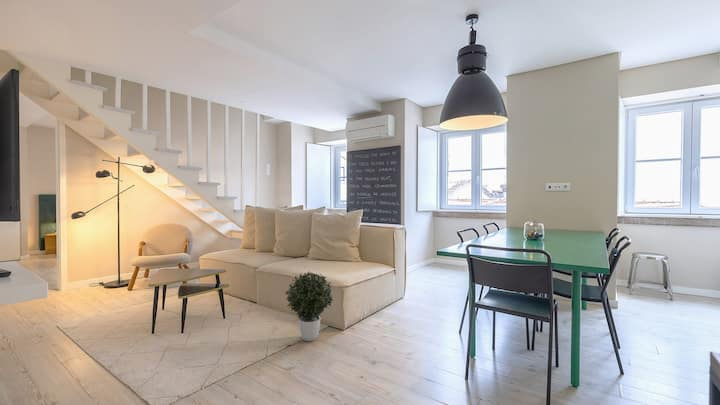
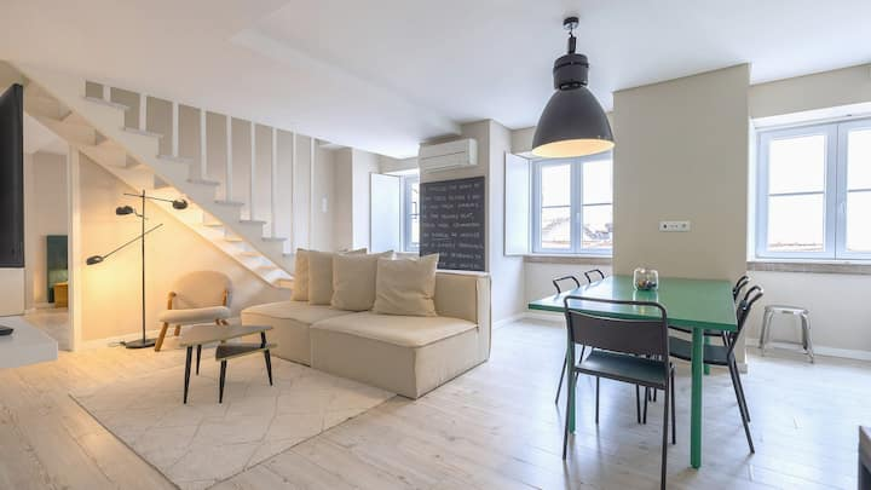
- potted plant (310, 305)
